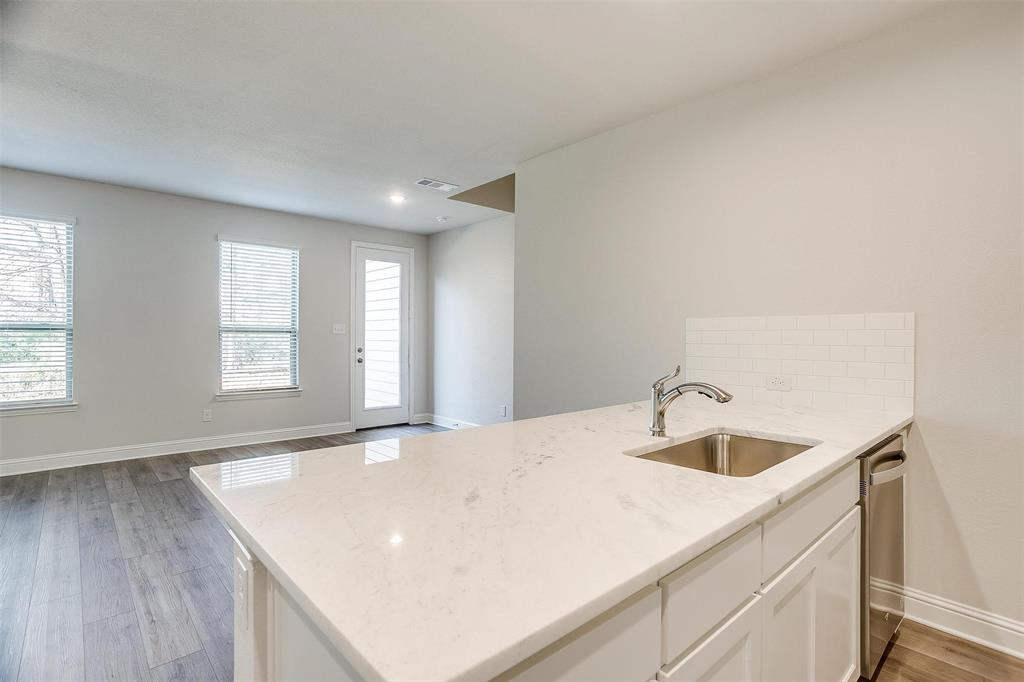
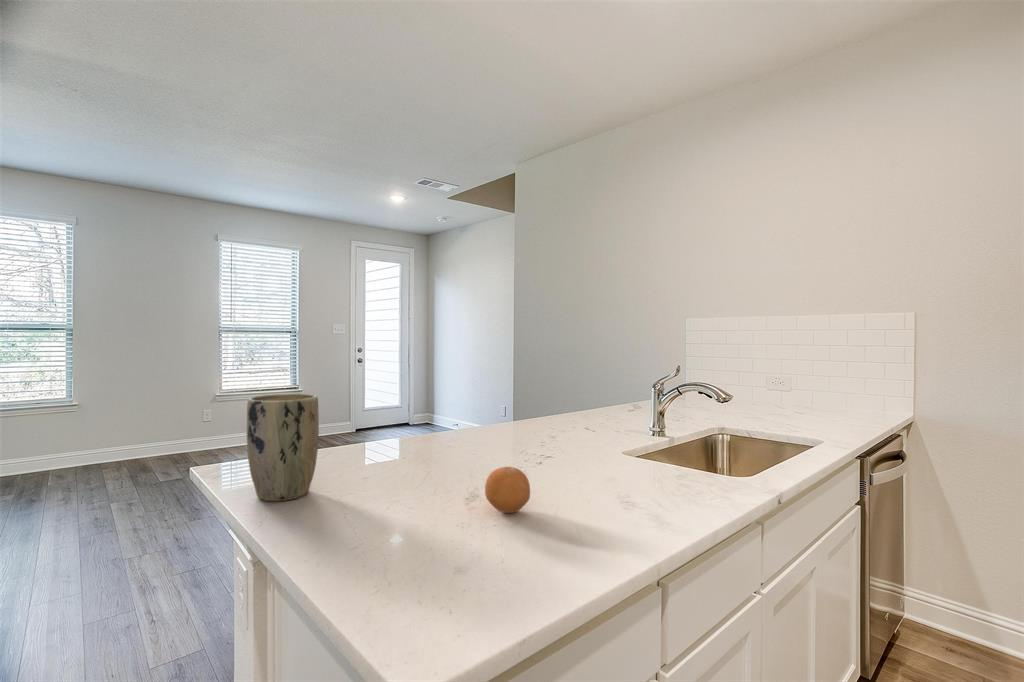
+ plant pot (283, 445)
+ fruit (507, 489)
